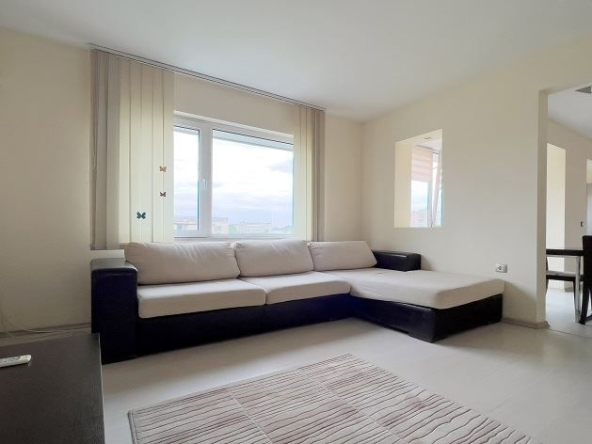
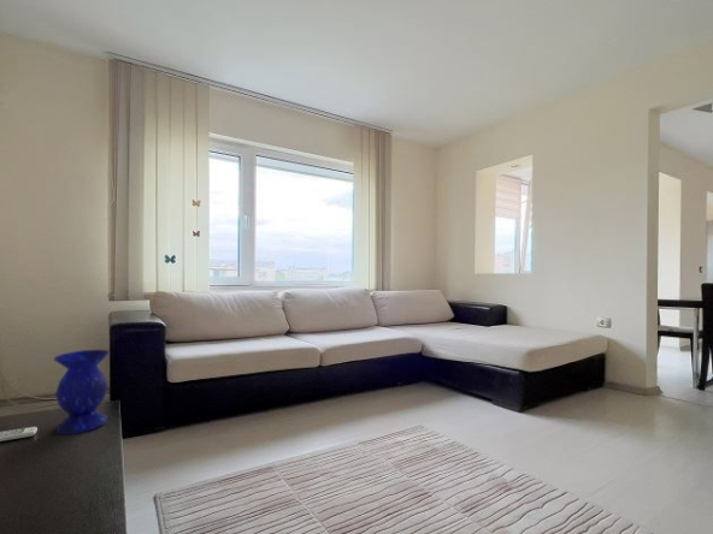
+ vase (82, 390)
